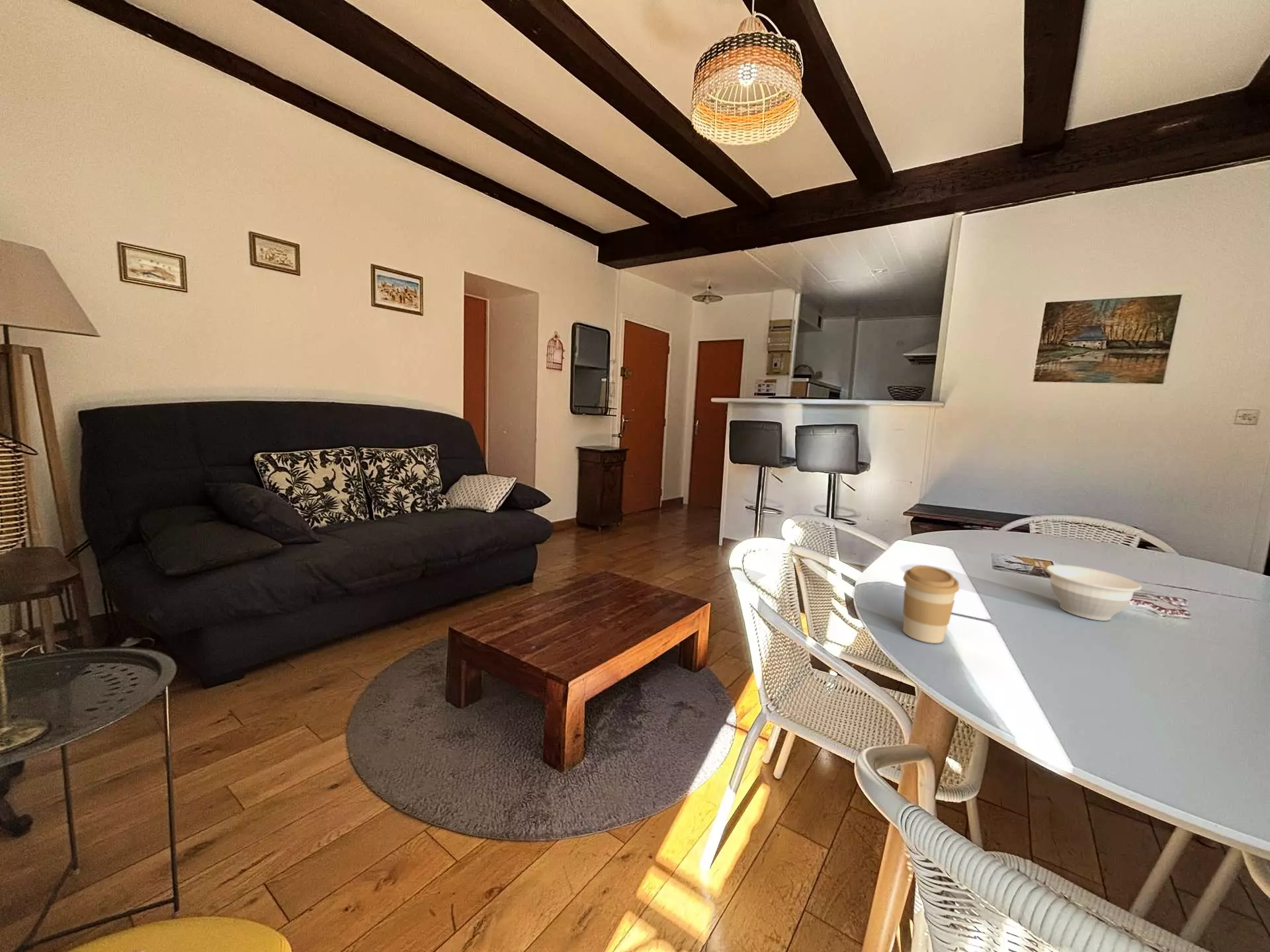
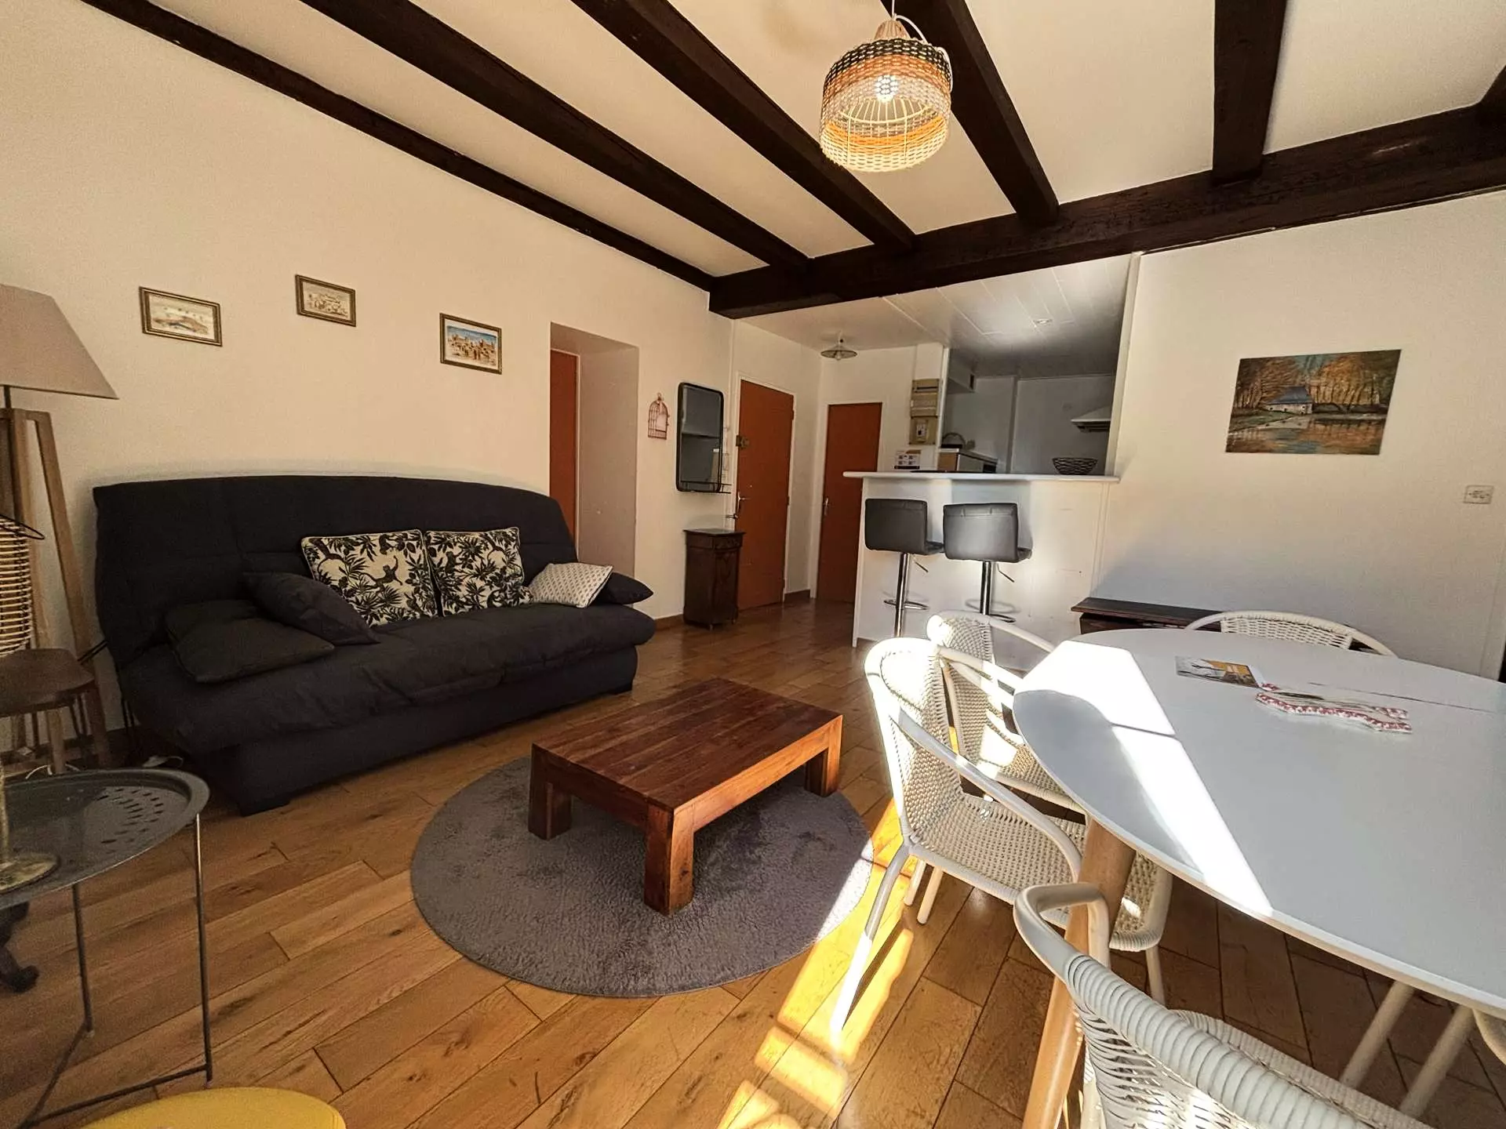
- coffee cup (927, 603)
- bowl (1088, 594)
